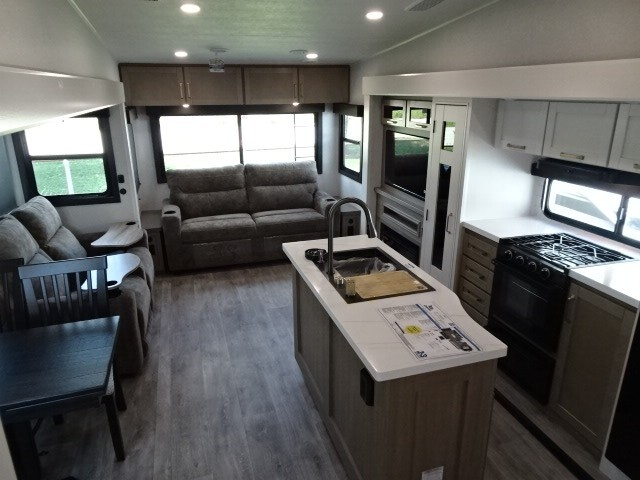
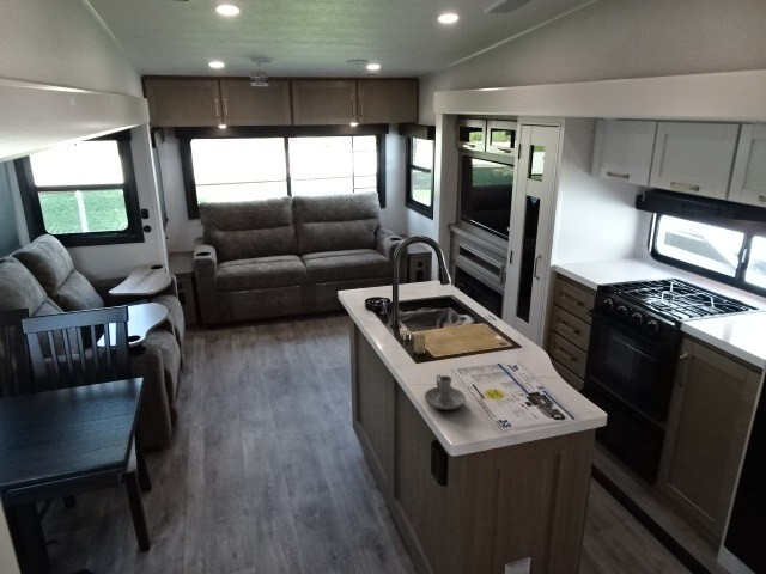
+ candle holder (443, 387)
